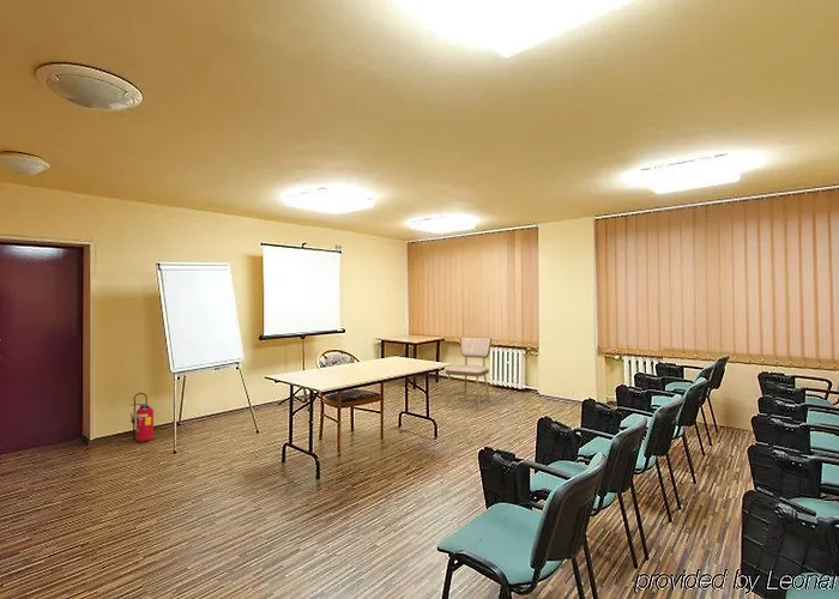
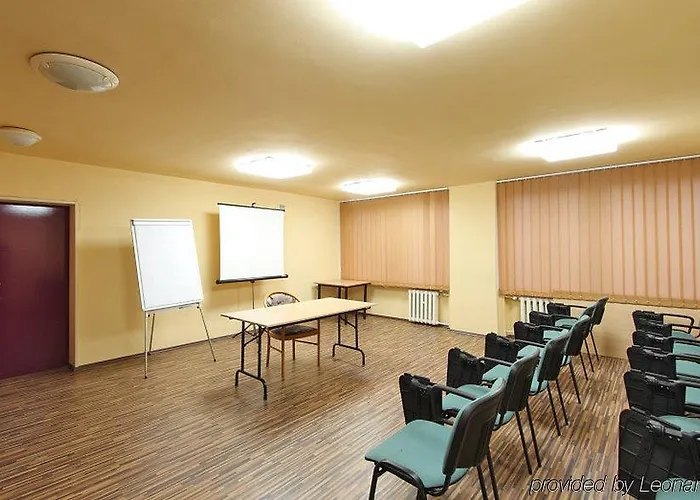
- dining chair (470, 370)
- fire extinguisher (141, 417)
